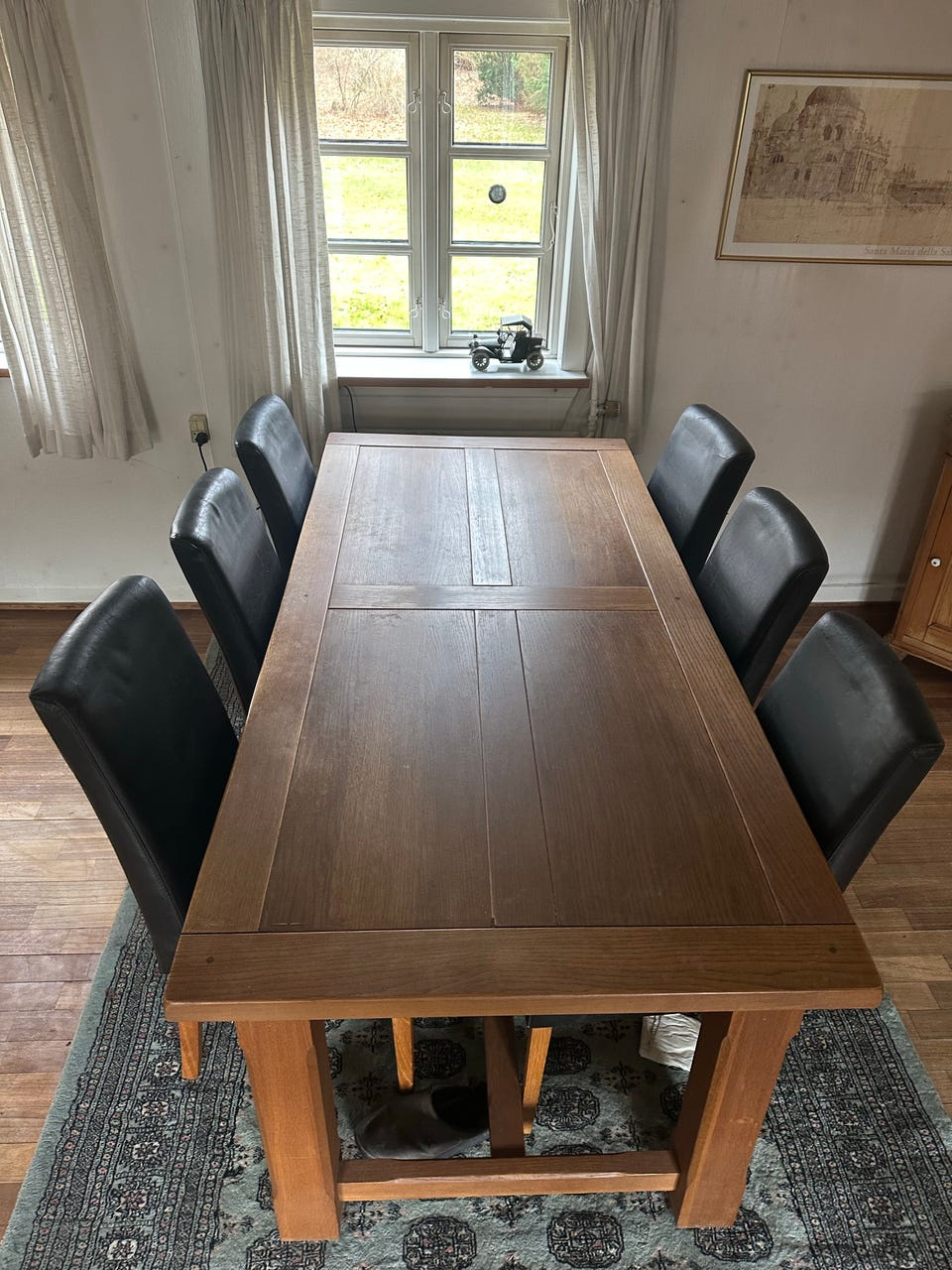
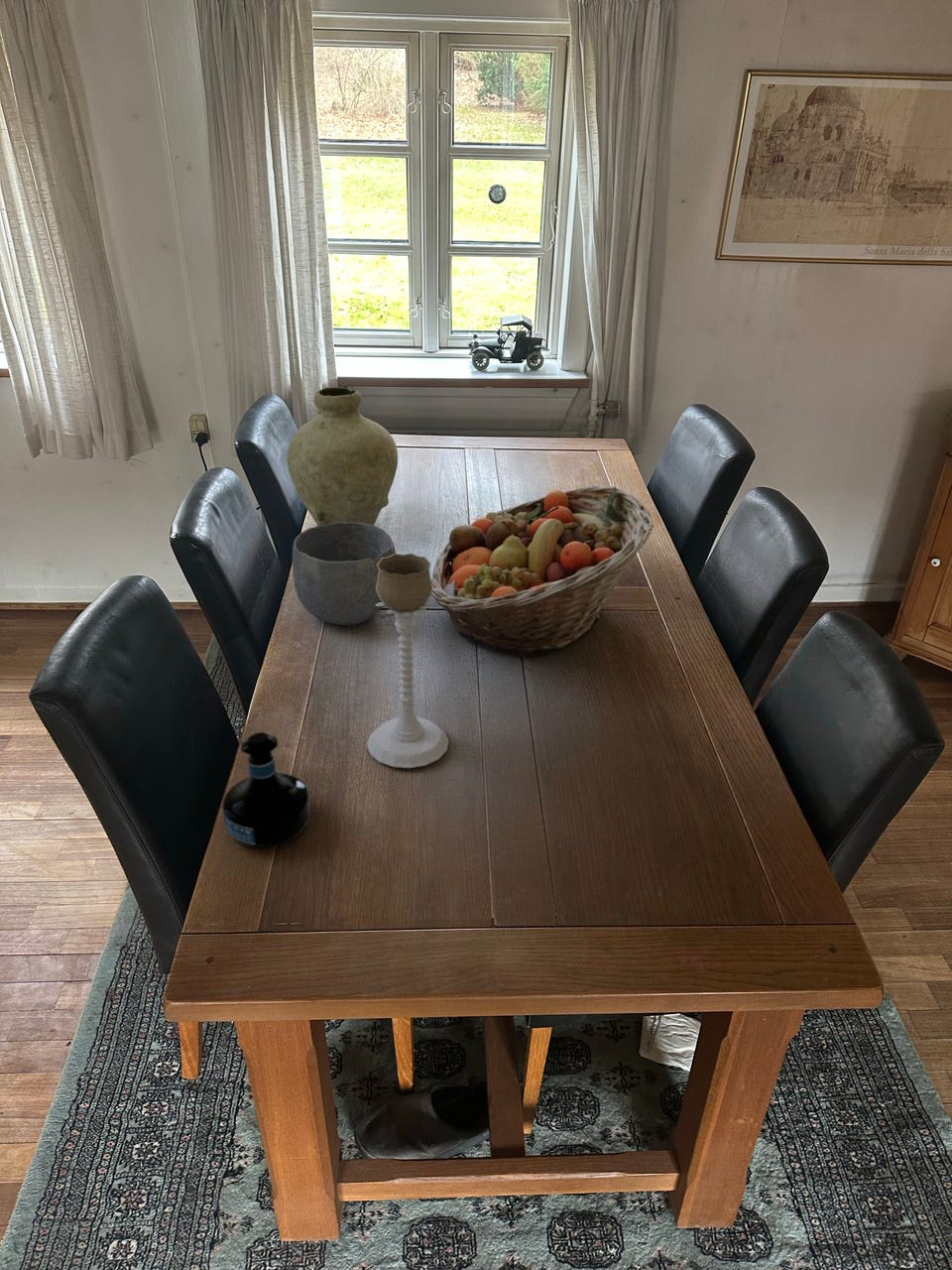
+ tequila bottle (264, 781)
+ fruit basket (537, 562)
+ bowl (345, 576)
+ candle holder (406, 658)
+ vase (342, 460)
